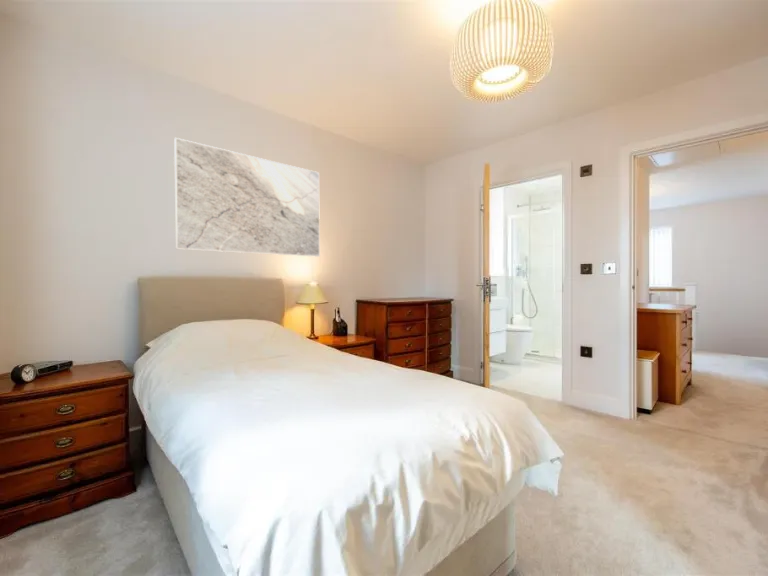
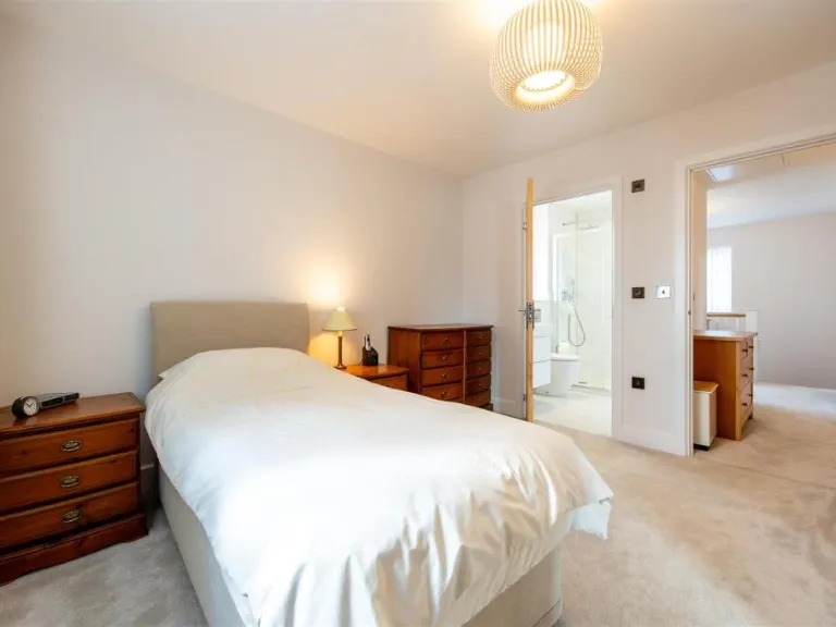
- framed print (256, 205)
